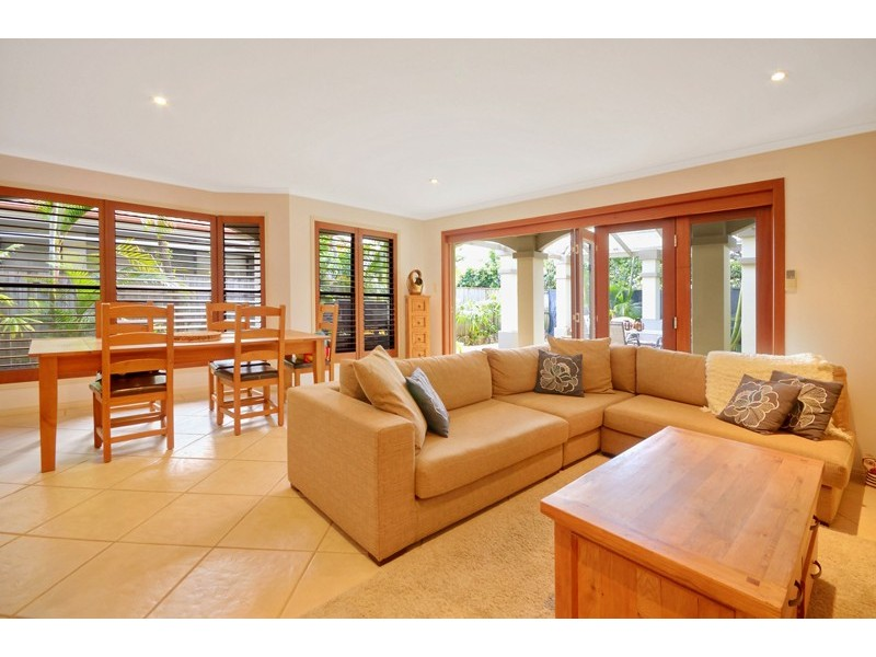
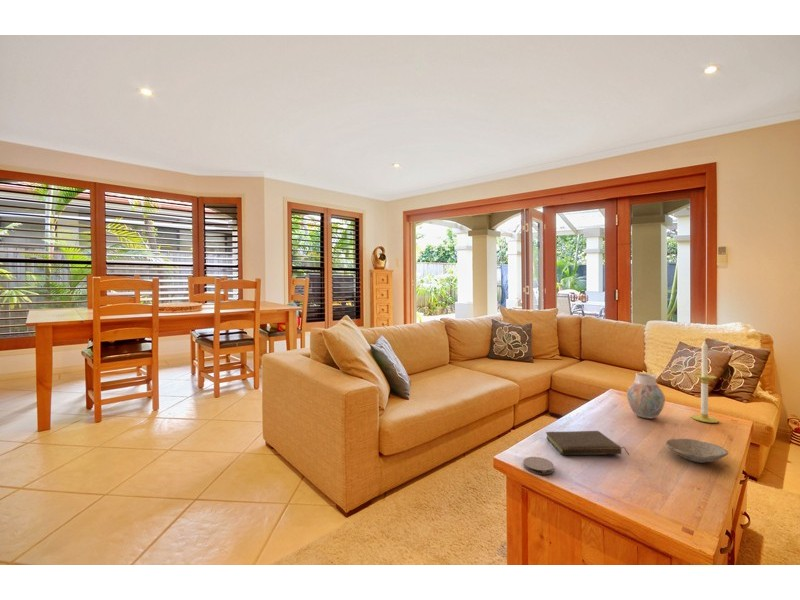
+ bowl (695, 452)
+ coaster (538, 465)
+ vase (645, 395)
+ book (585, 445)
+ candle (704, 379)
